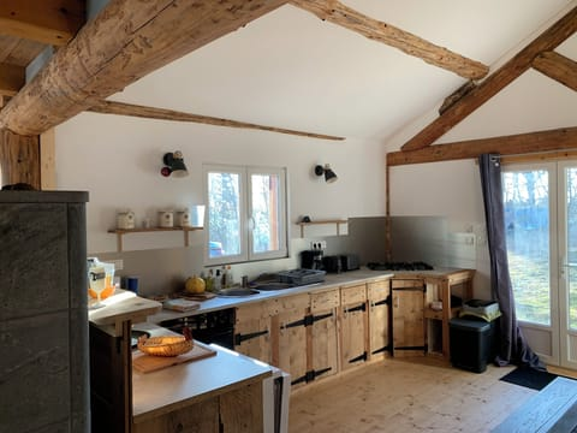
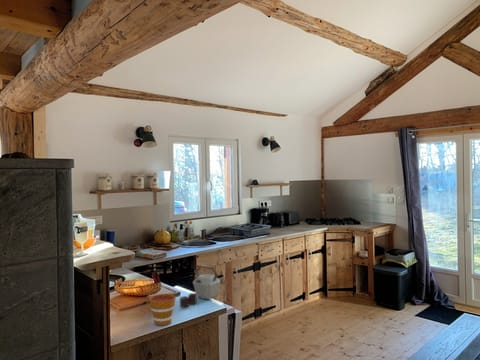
+ kettle (198, 284)
+ cup (160, 309)
